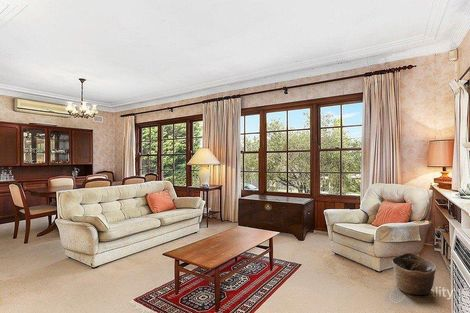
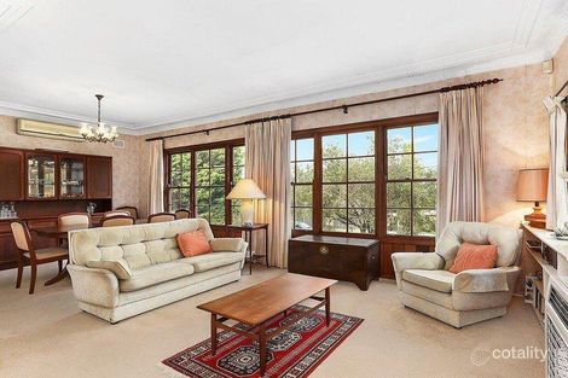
- basket (413, 274)
